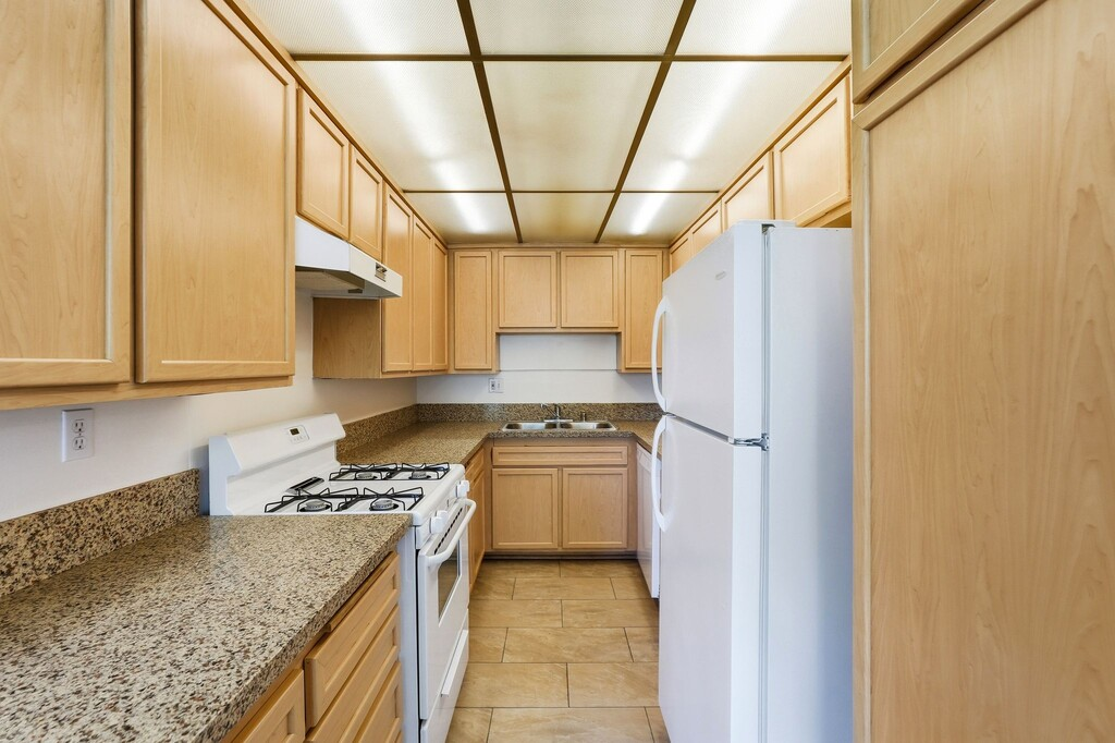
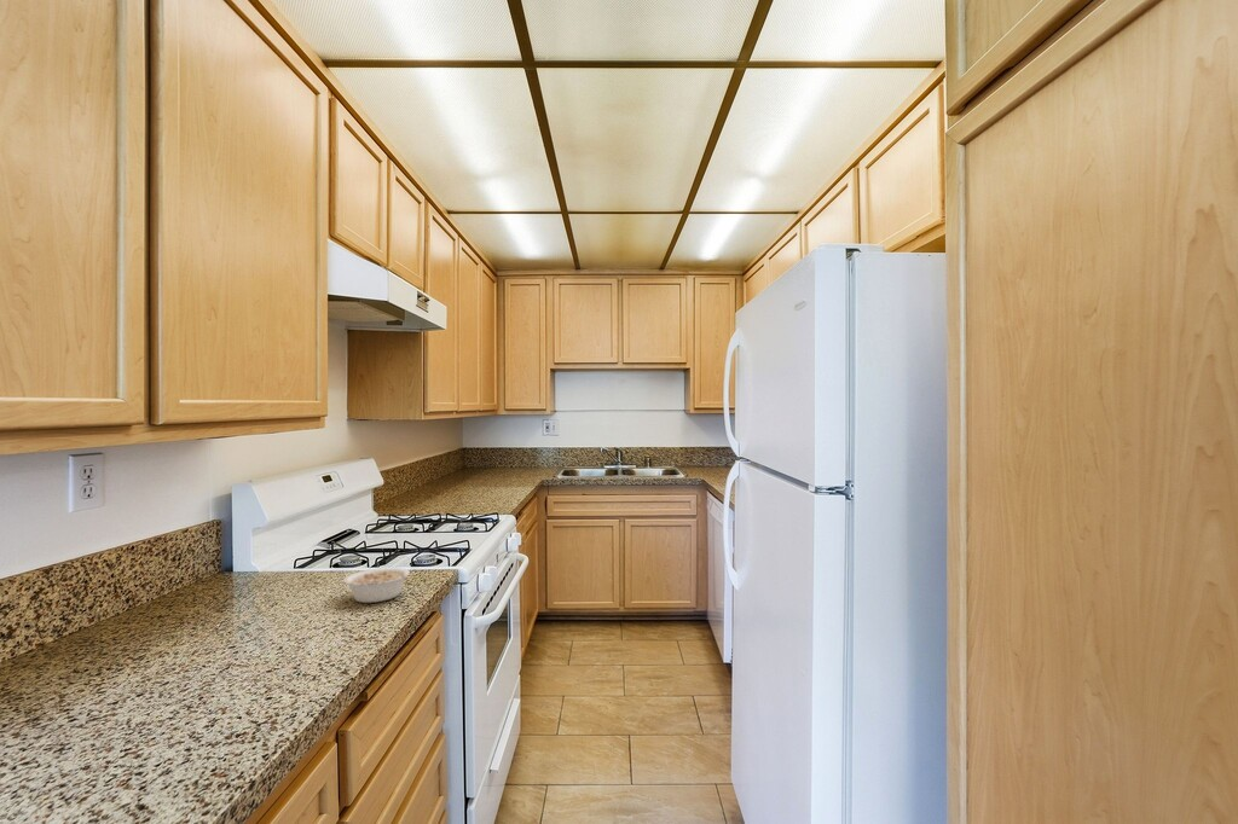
+ legume (380, 582)
